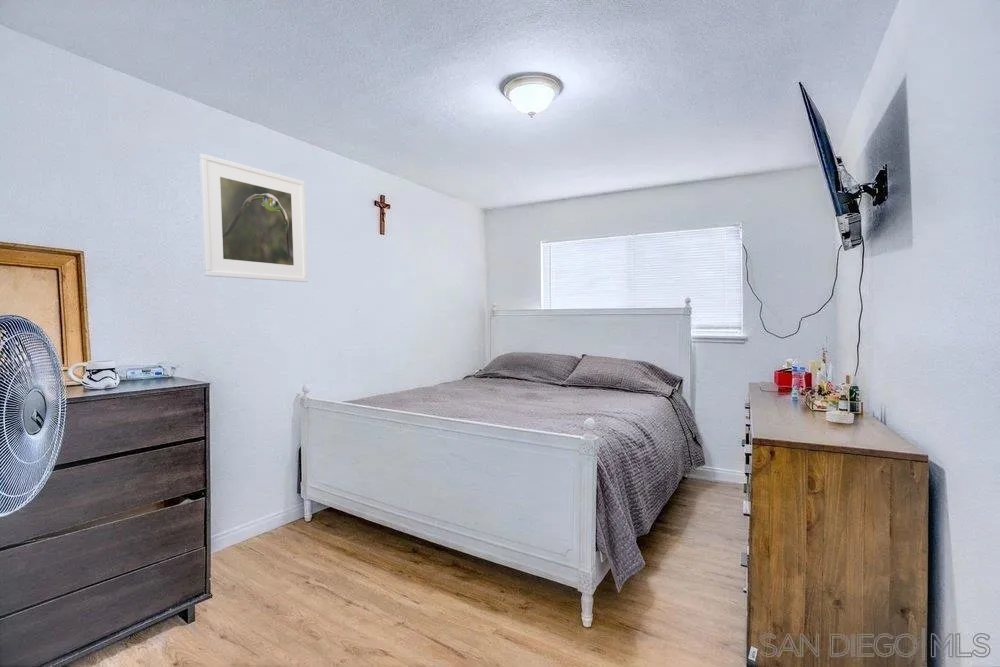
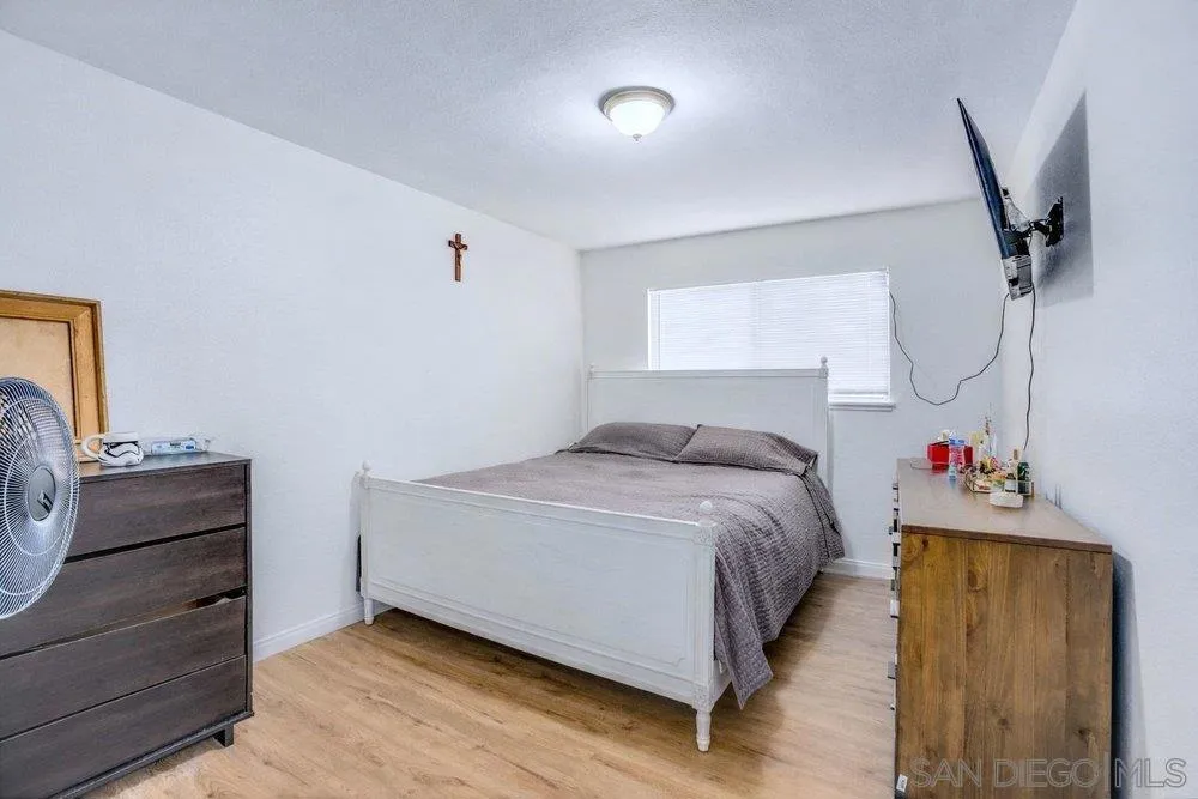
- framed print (258, 224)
